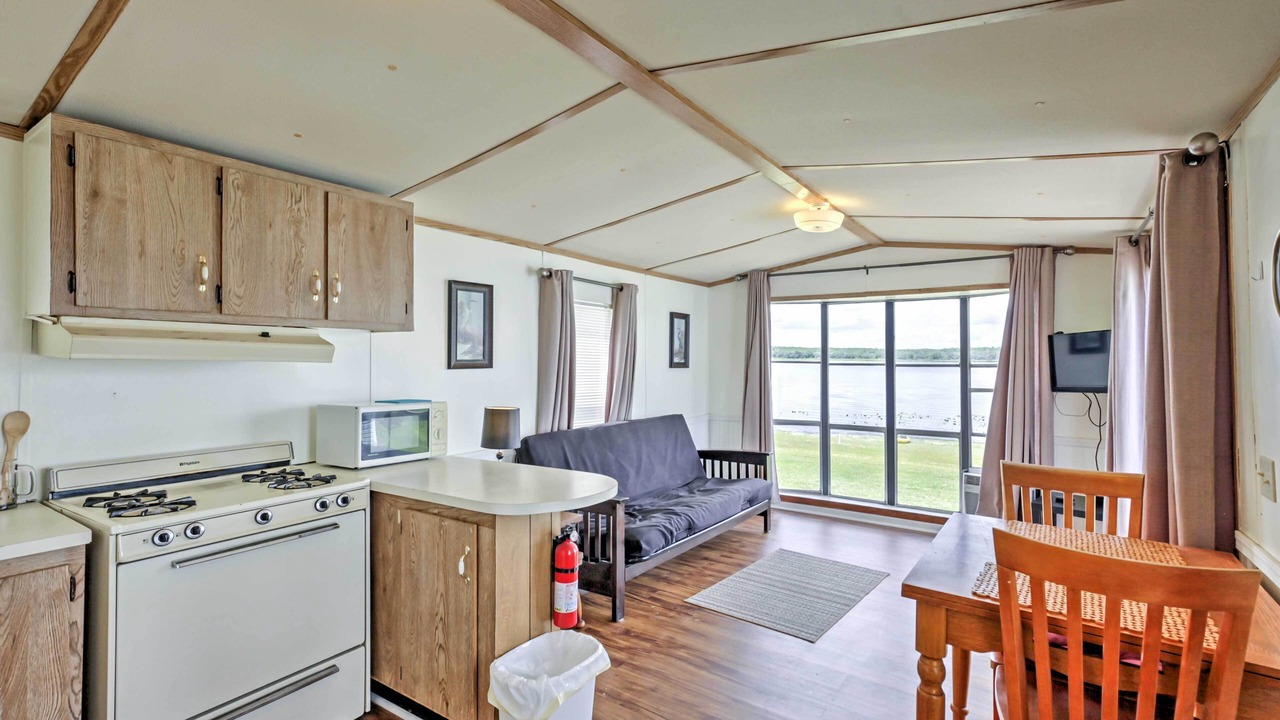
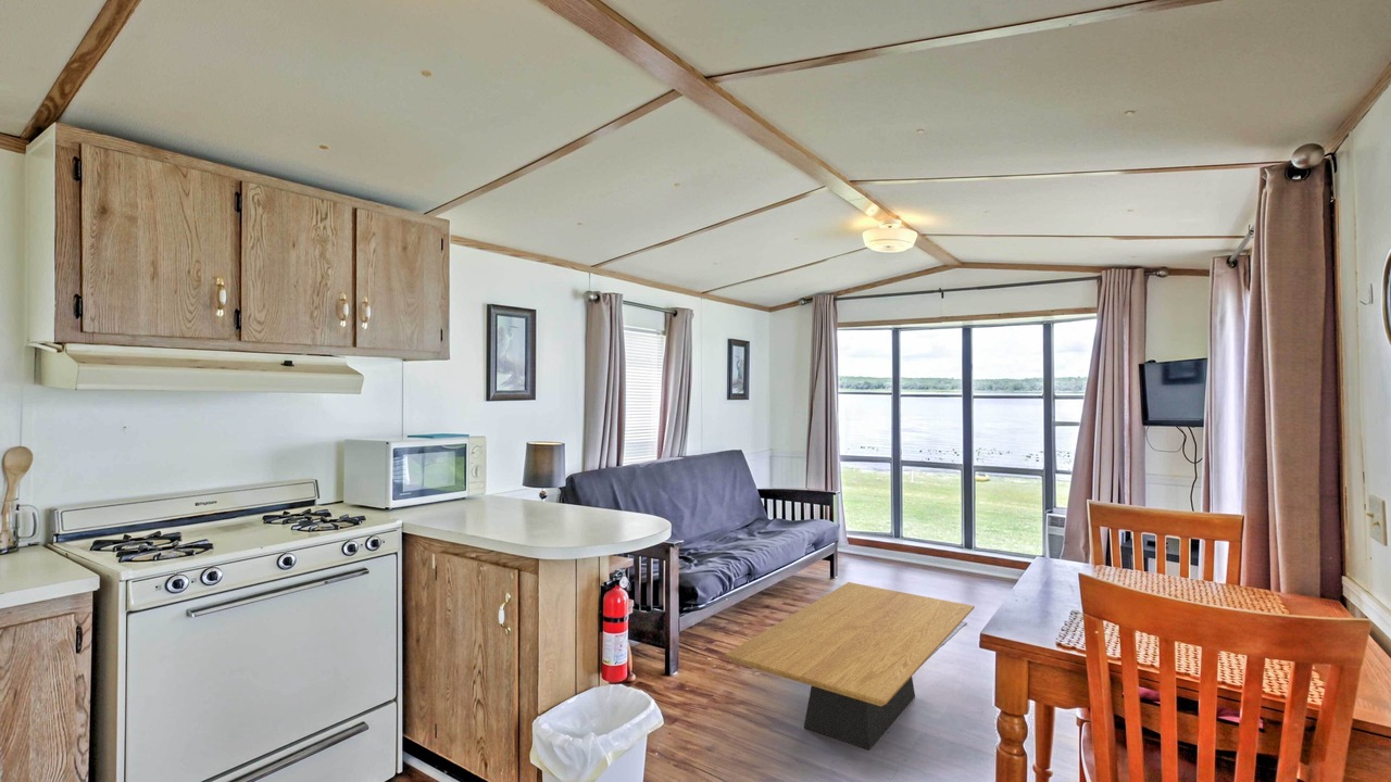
+ coffee table (862, 669)
